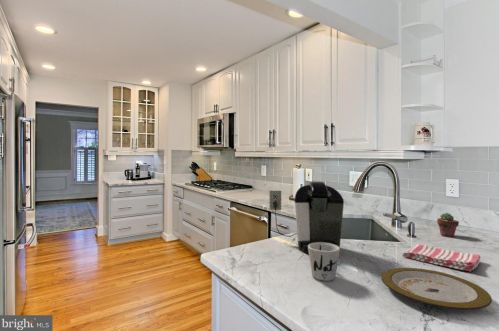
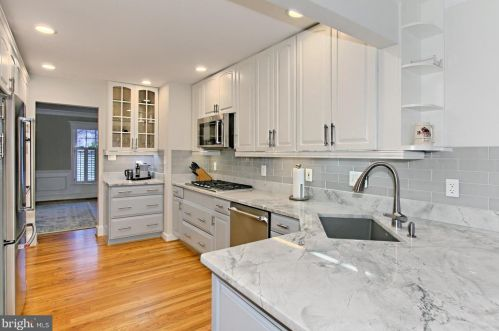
- potted succulent (447, 224)
- plate (431, 288)
- mug (322, 259)
- dish towel (440, 254)
- coffee maker (304, 214)
